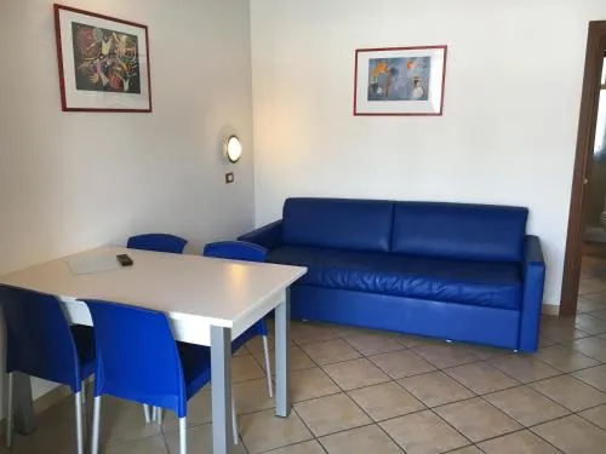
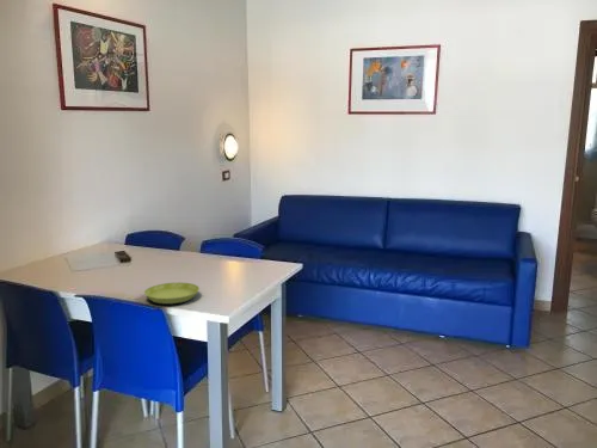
+ saucer (172, 293)
